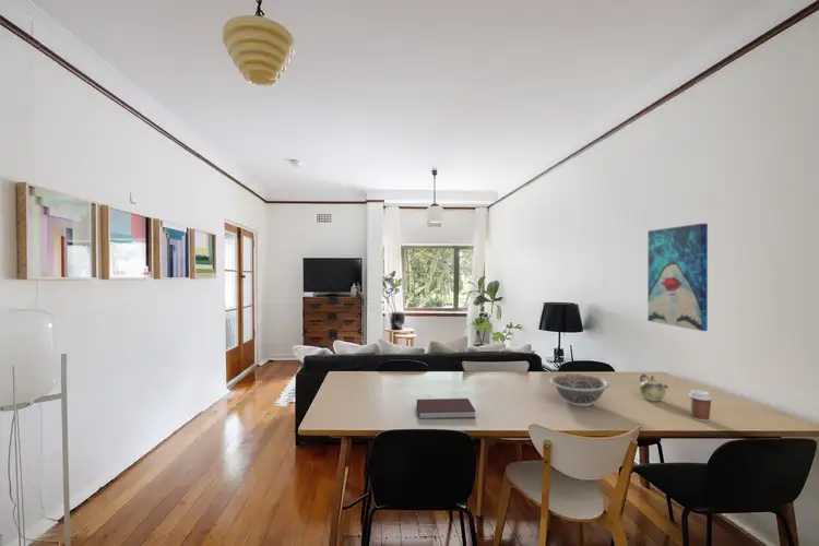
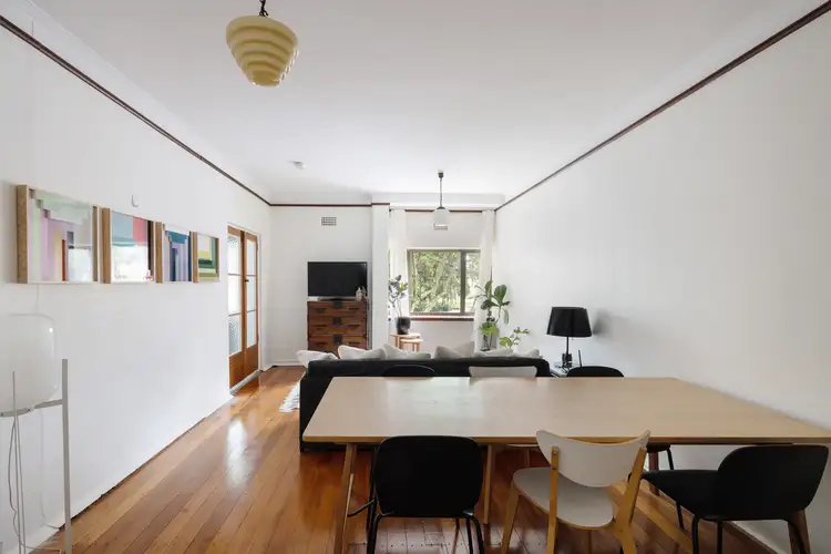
- coffee cup (700, 405)
- notebook (444, 407)
- decorative bowl (579, 391)
- teapot (653, 388)
- wall art (675, 276)
